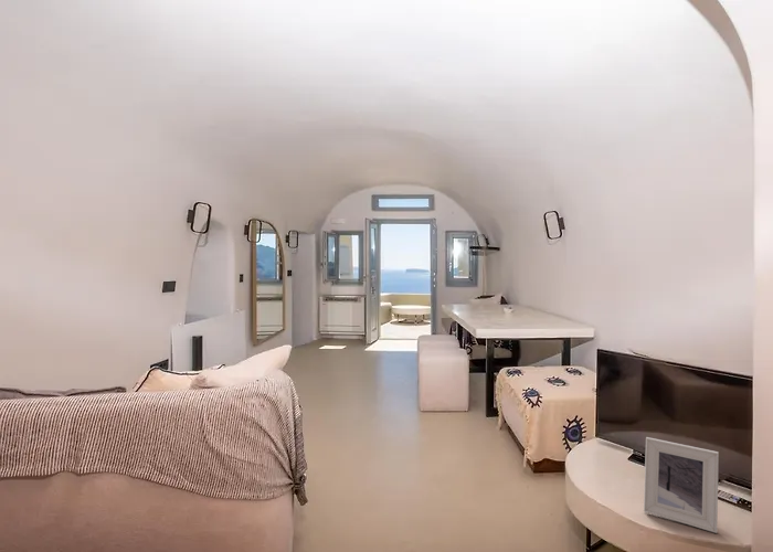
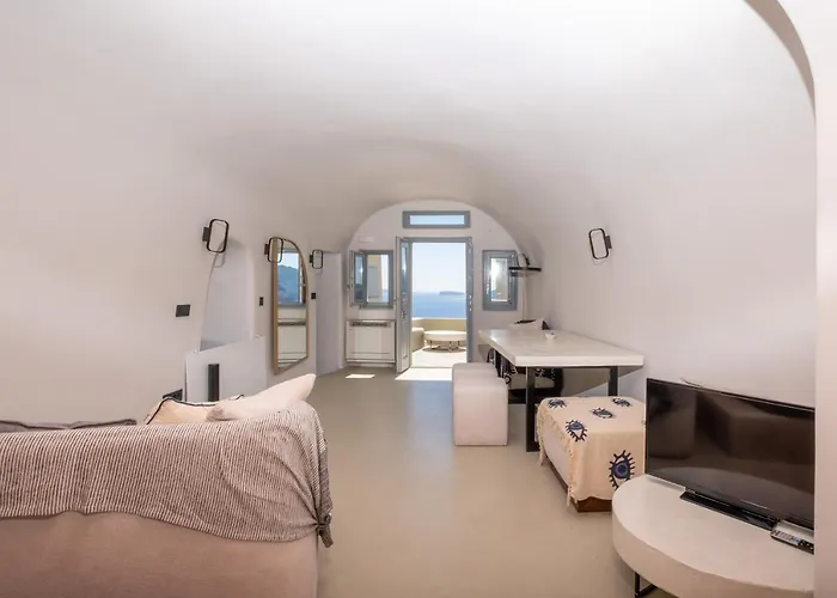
- picture frame (680, 480)
